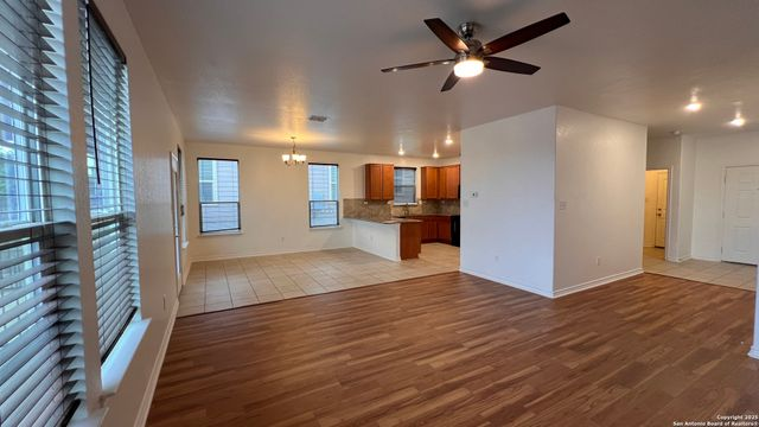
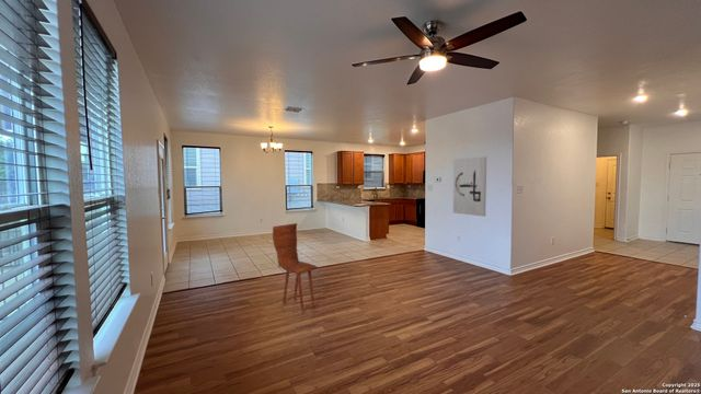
+ wall art (469, 186)
+ dining chair (295, 265)
